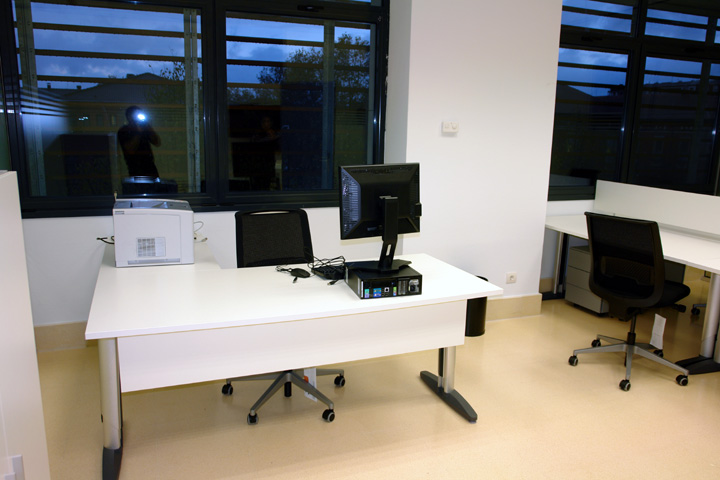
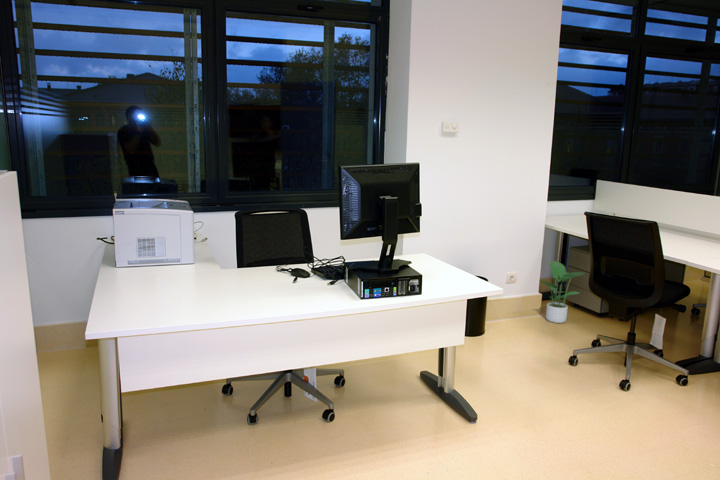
+ potted plant (558, 293)
